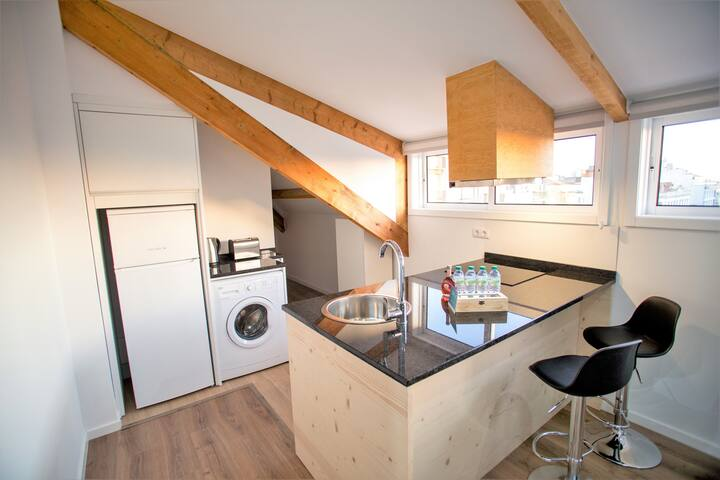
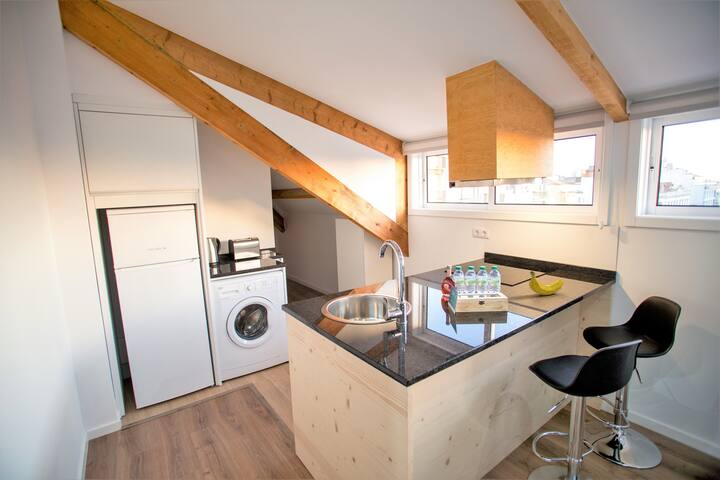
+ fruit (546, 285)
